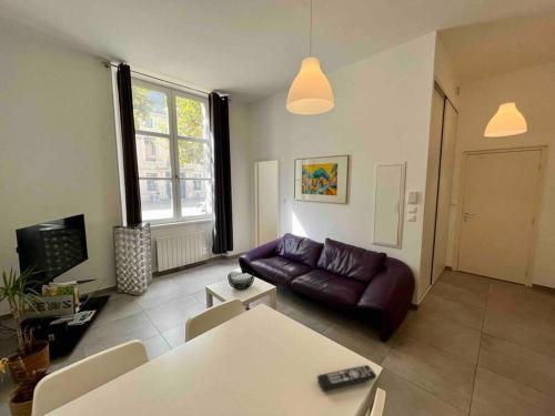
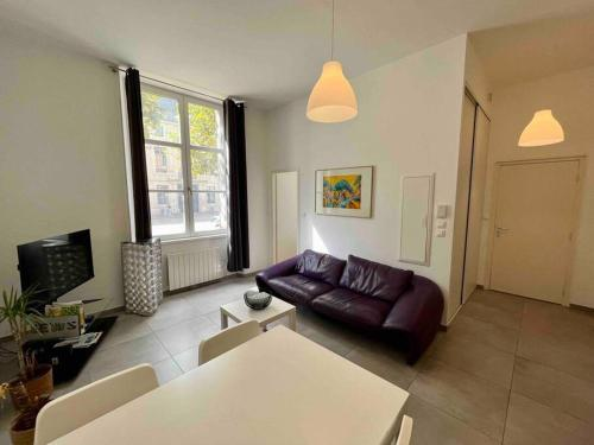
- remote control (346, 377)
